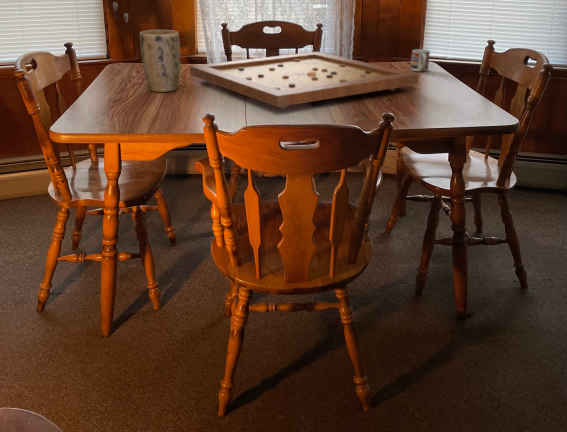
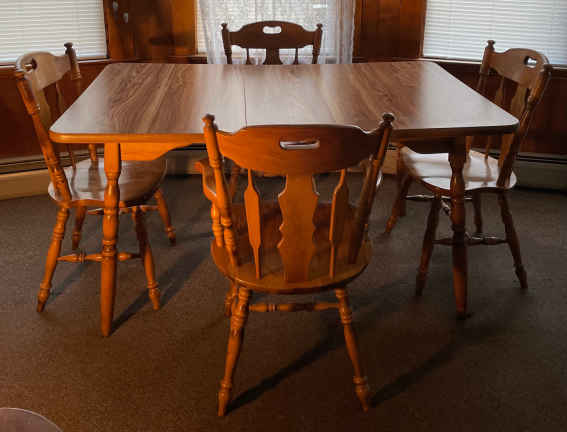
- cup (421, 60)
- gameboard (300, 78)
- plant pot (161, 61)
